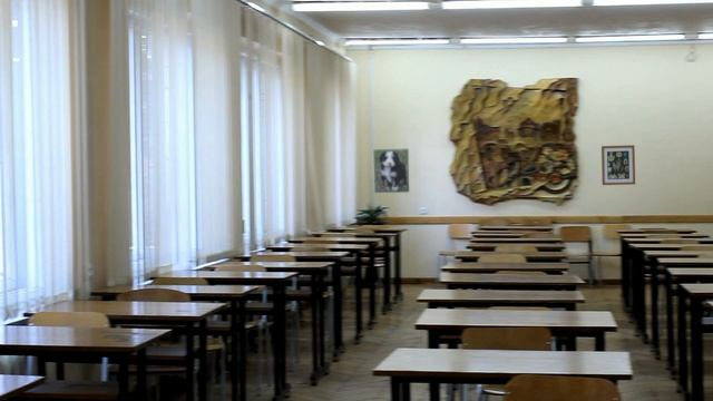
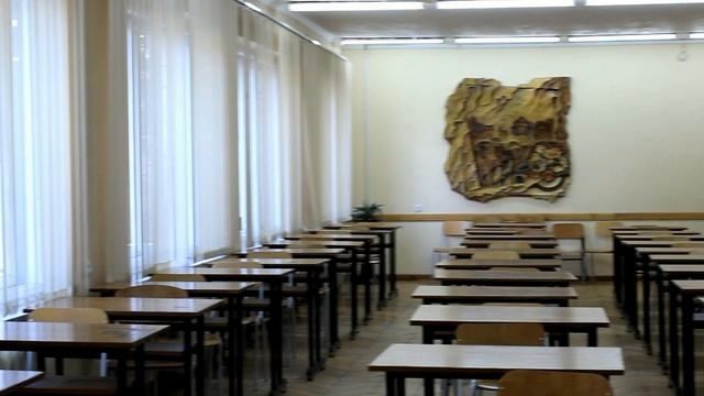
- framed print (391, 170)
- wall art (618, 165)
